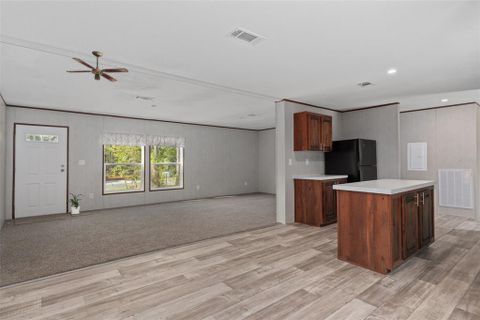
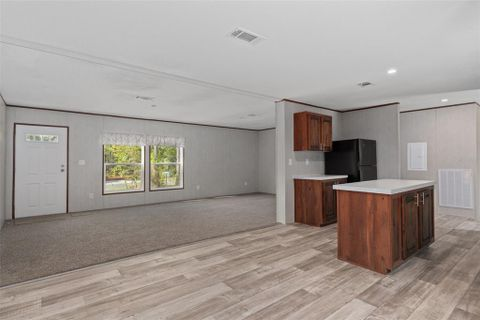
- house plant (74, 203)
- ceiling fan (97, 66)
